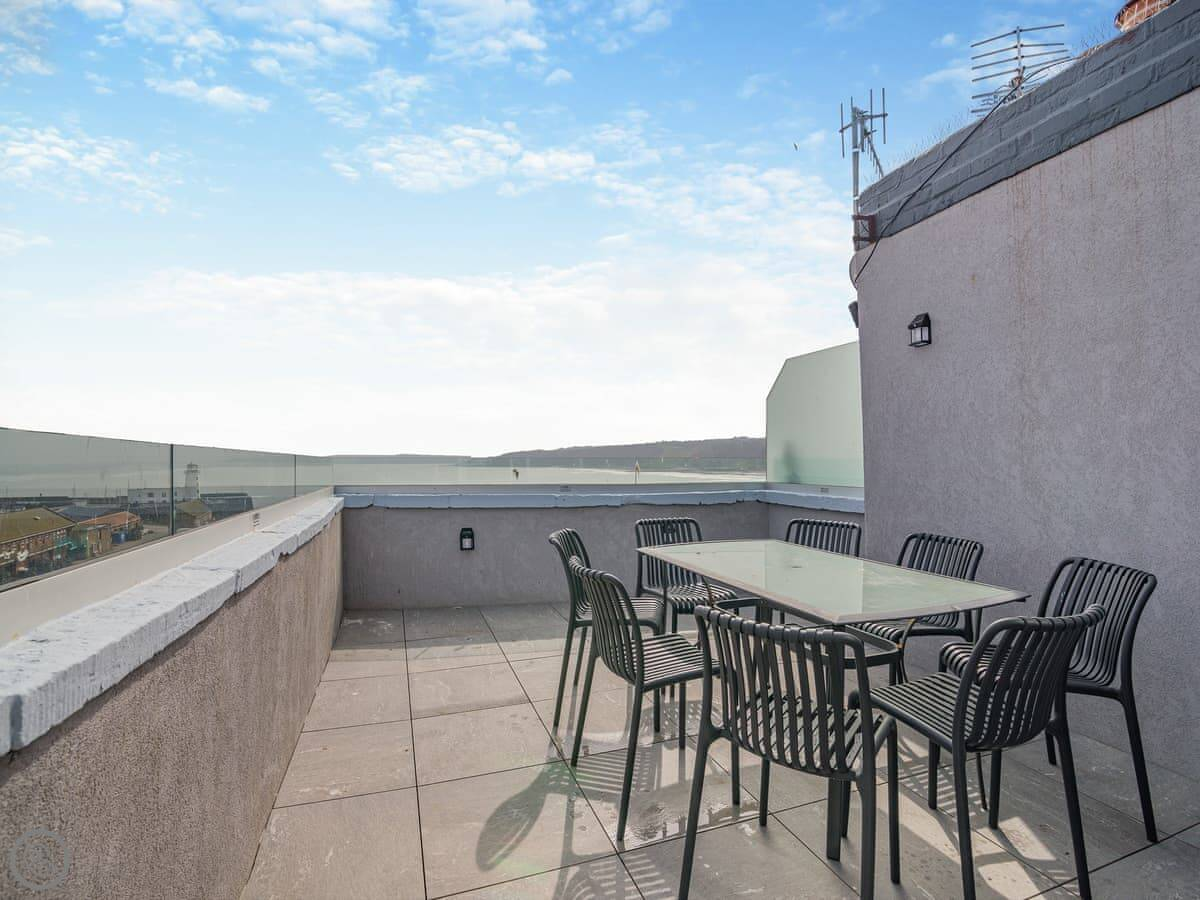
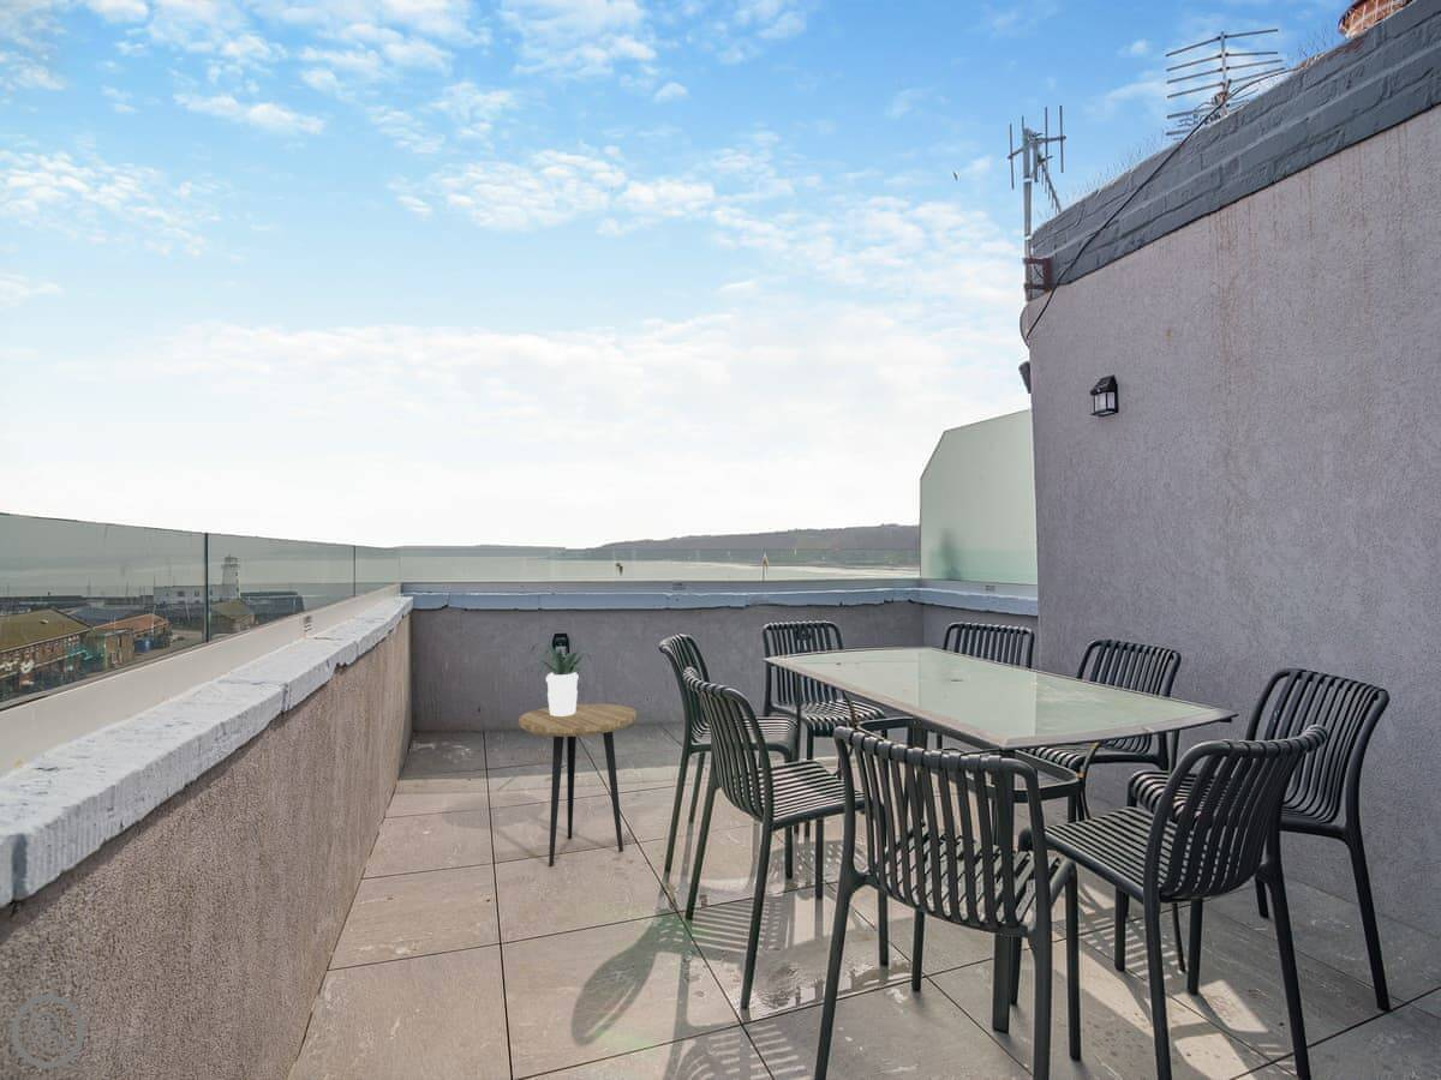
+ side table (573, 782)
+ potted plant (560, 678)
